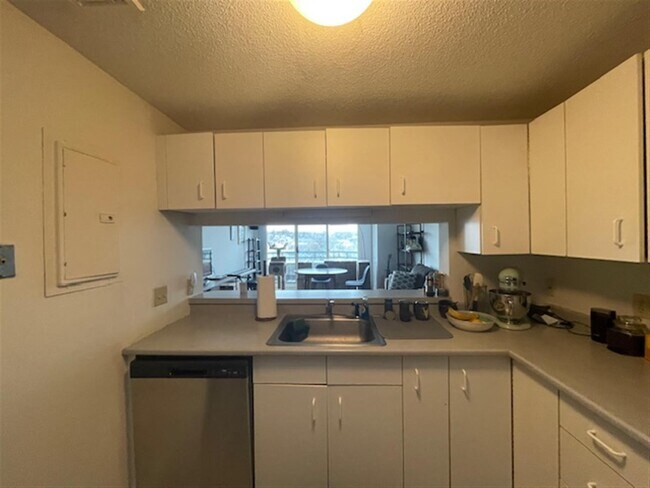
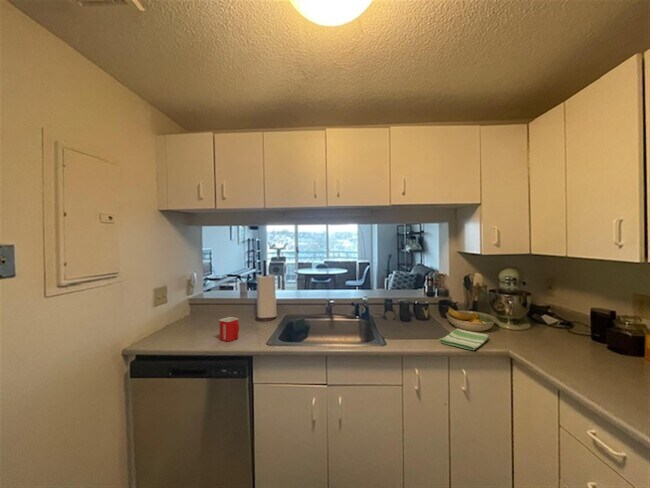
+ dish towel (464, 338)
+ mug (231, 329)
